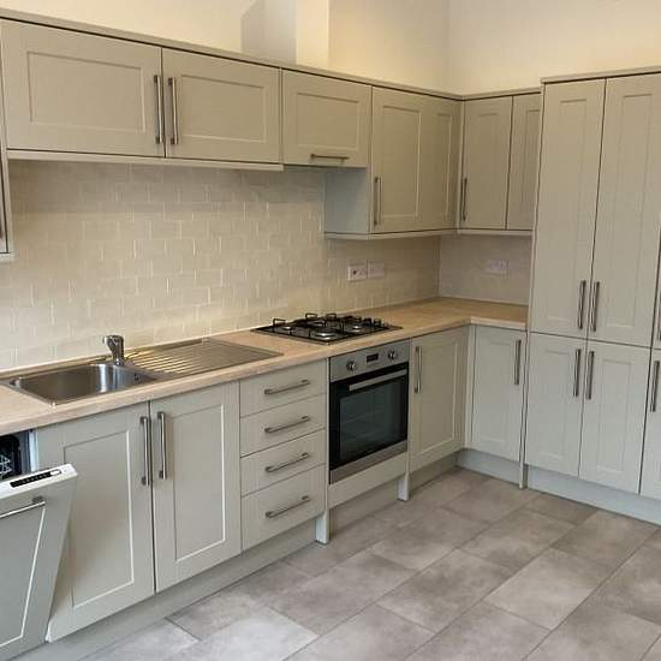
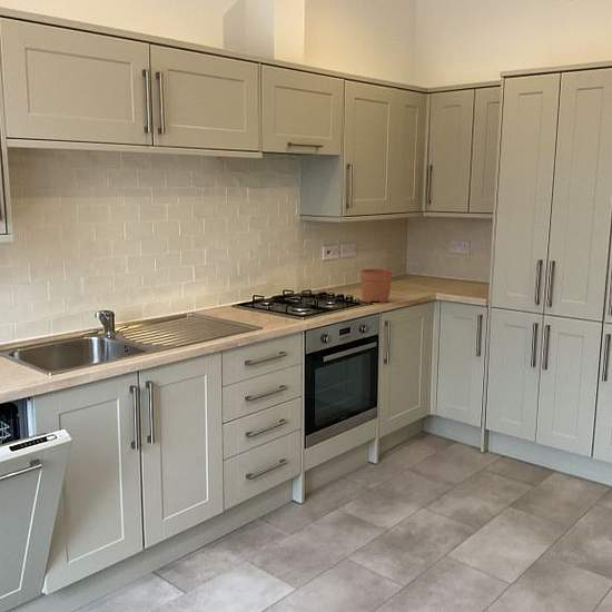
+ plant pot (376, 278)
